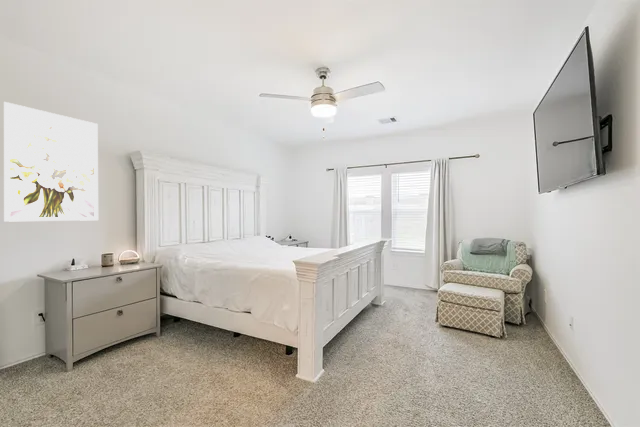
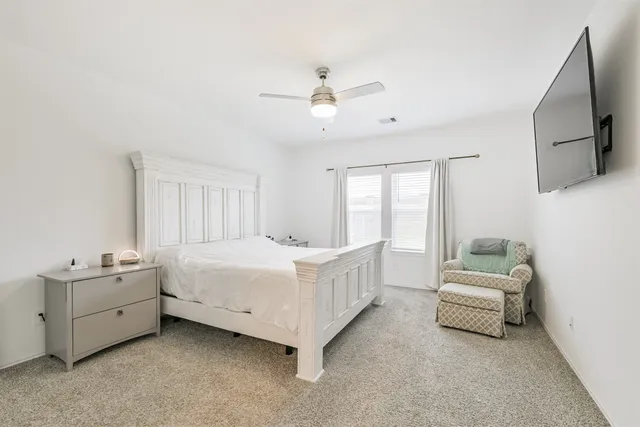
- wall art (56, 167)
